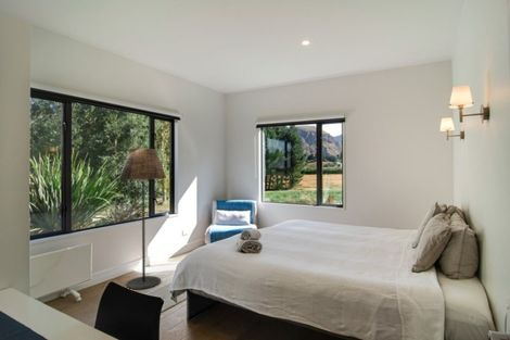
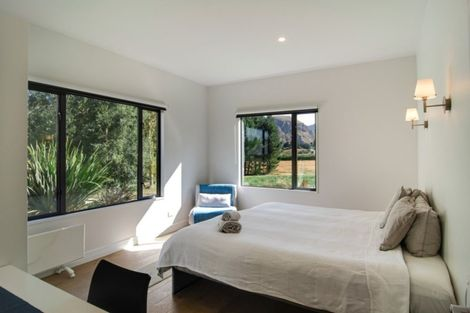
- floor lamp (143, 215)
